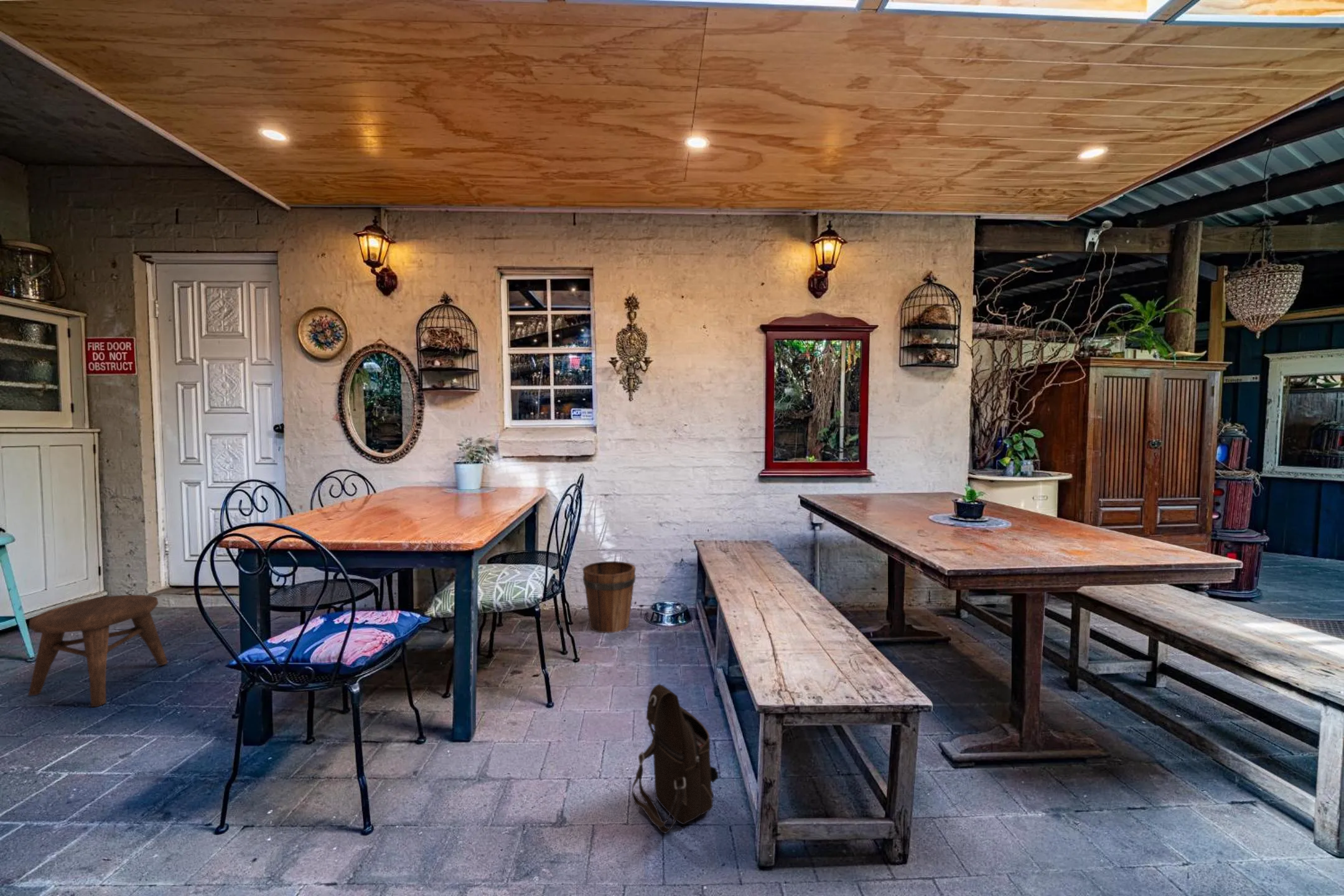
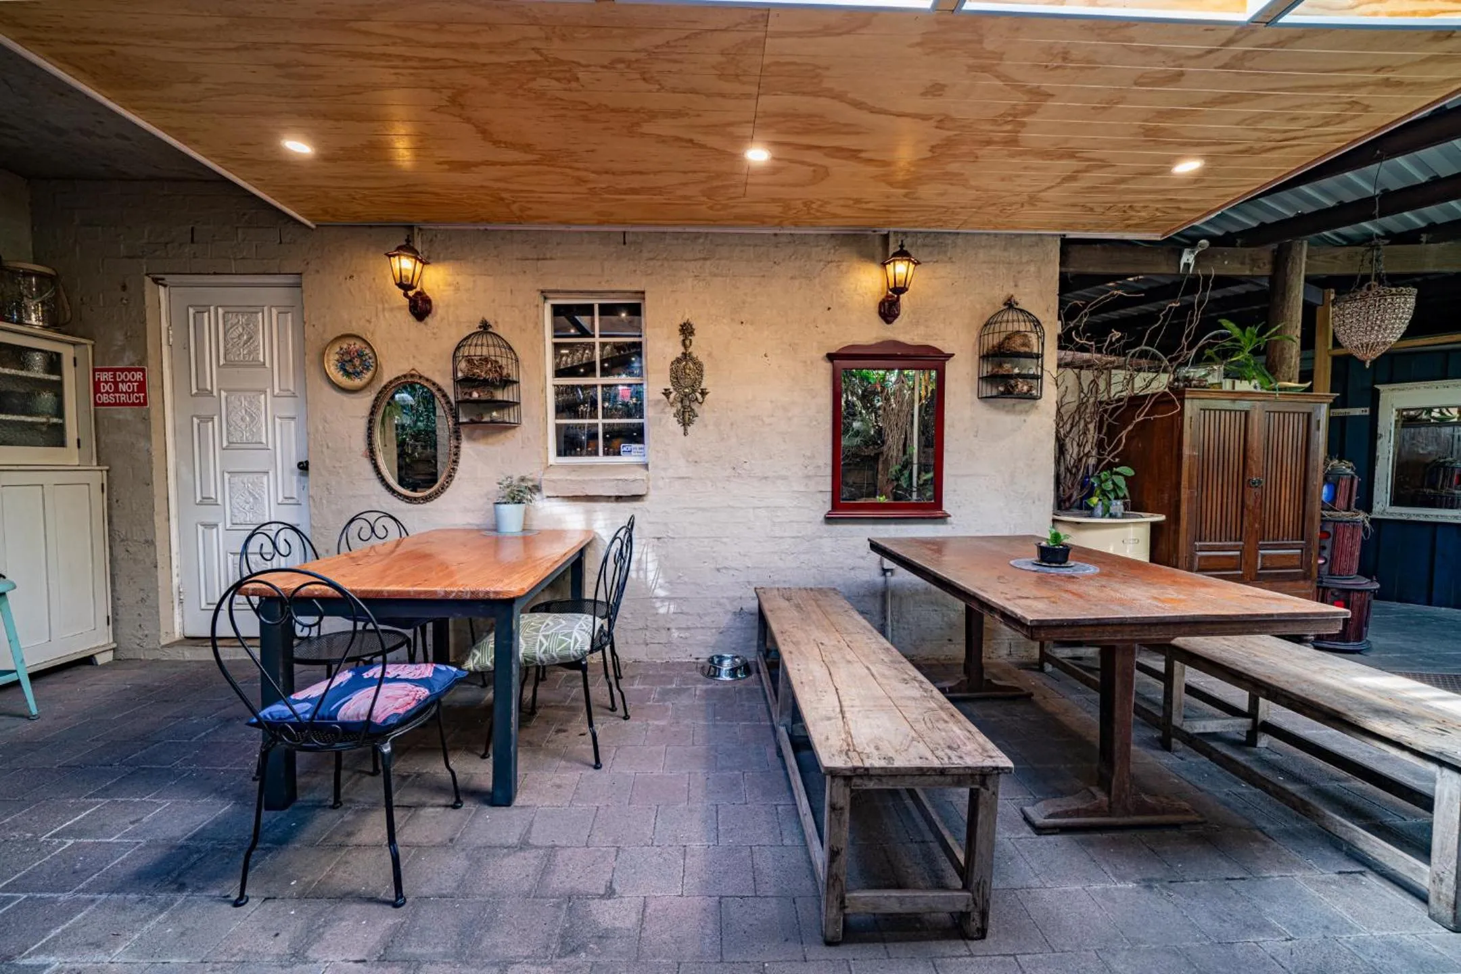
- bucket (609, 597)
- stool (99, 648)
- shoulder bag (678, 751)
